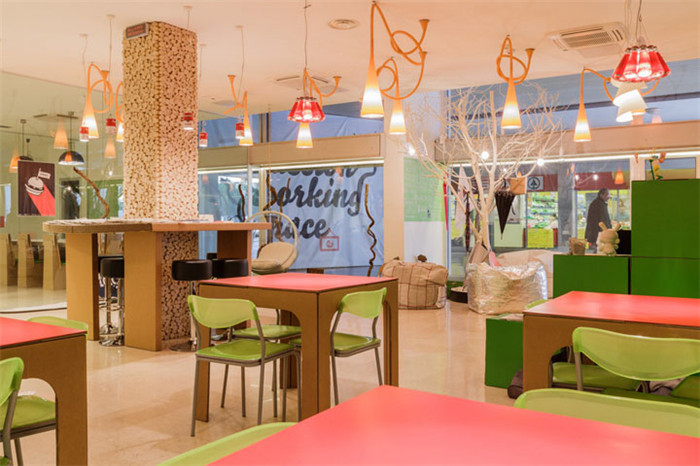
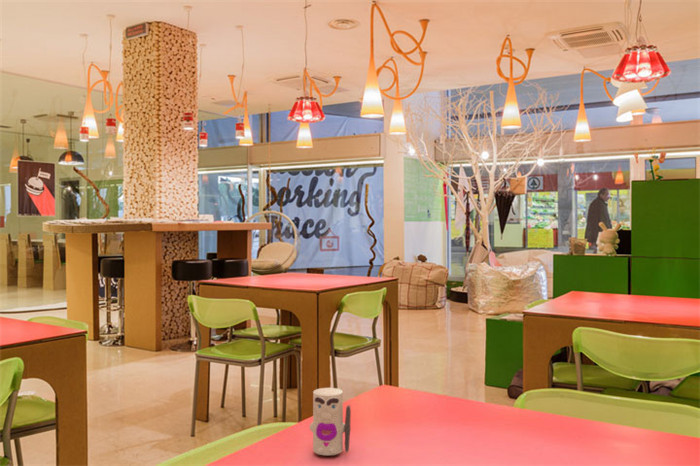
+ toy (330, 419)
